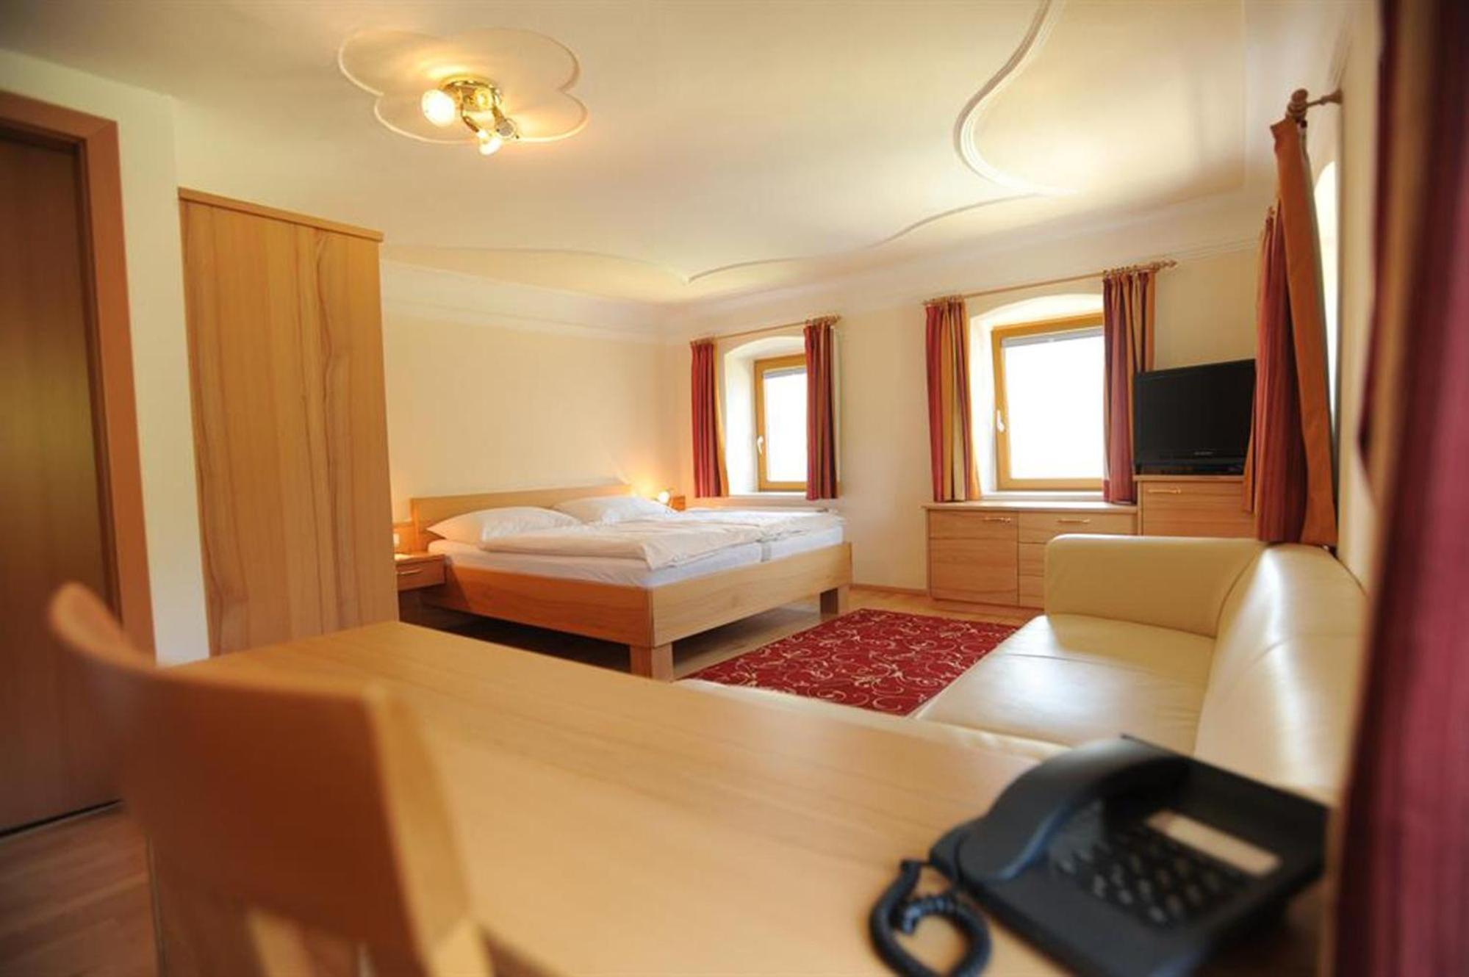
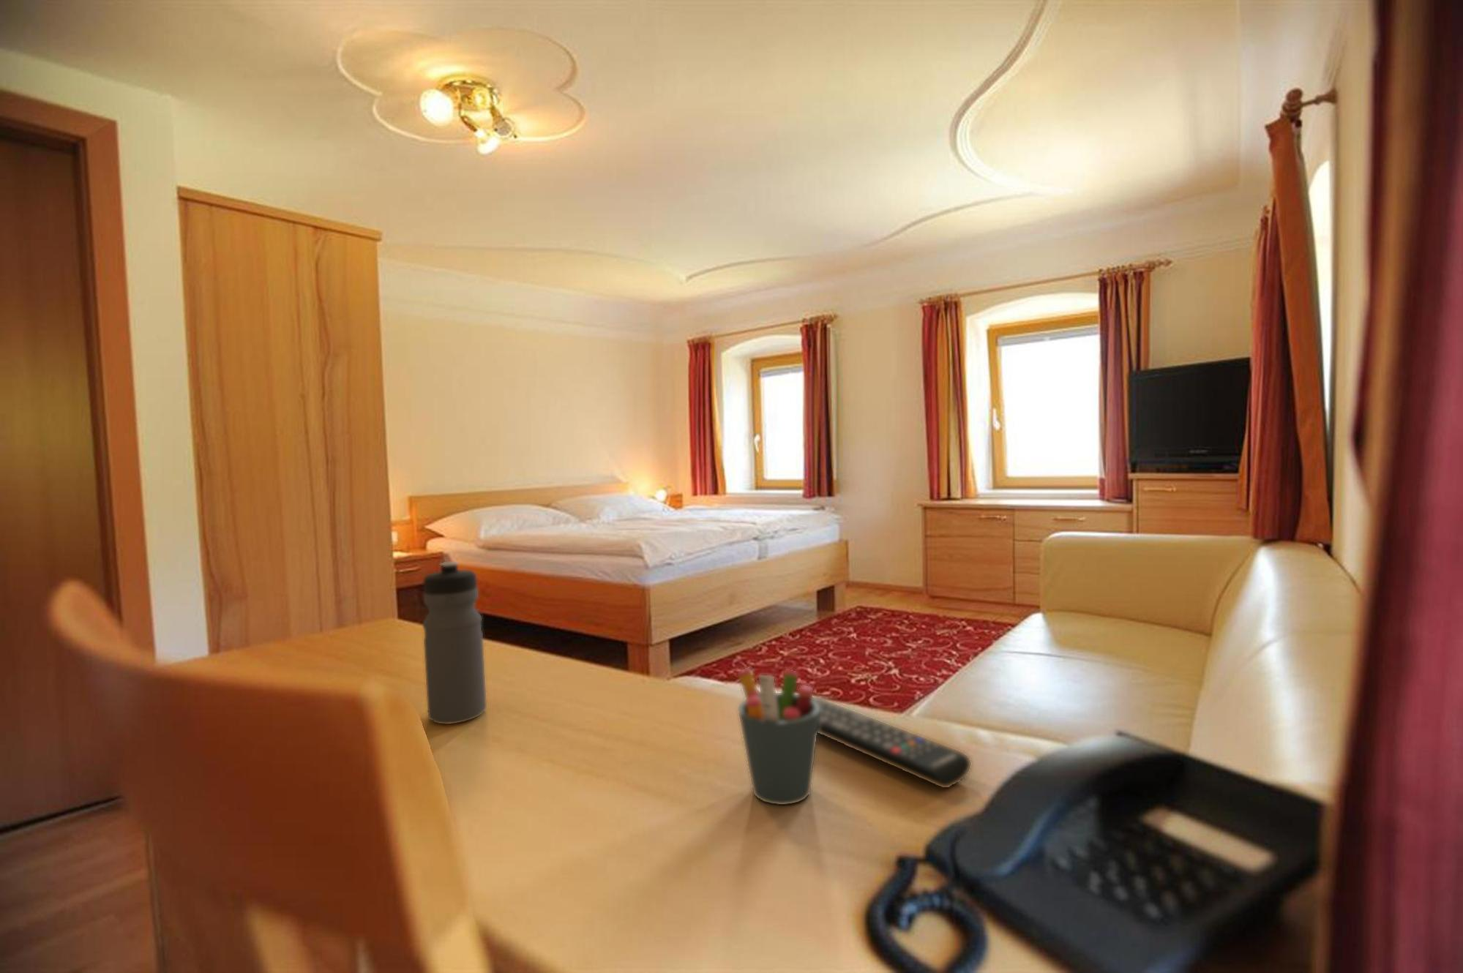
+ remote control (865, 736)
+ water bottle (453, 637)
+ pen holder (778, 725)
